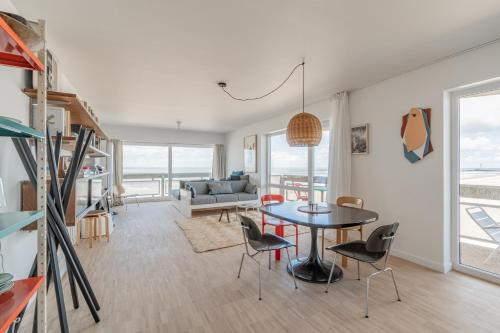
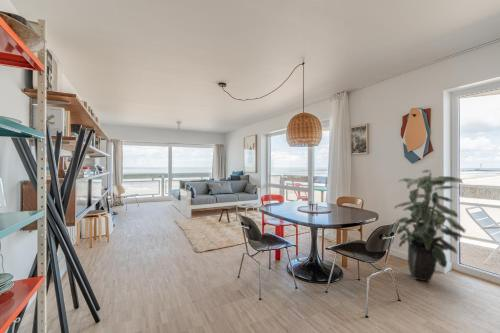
+ indoor plant (426, 225)
